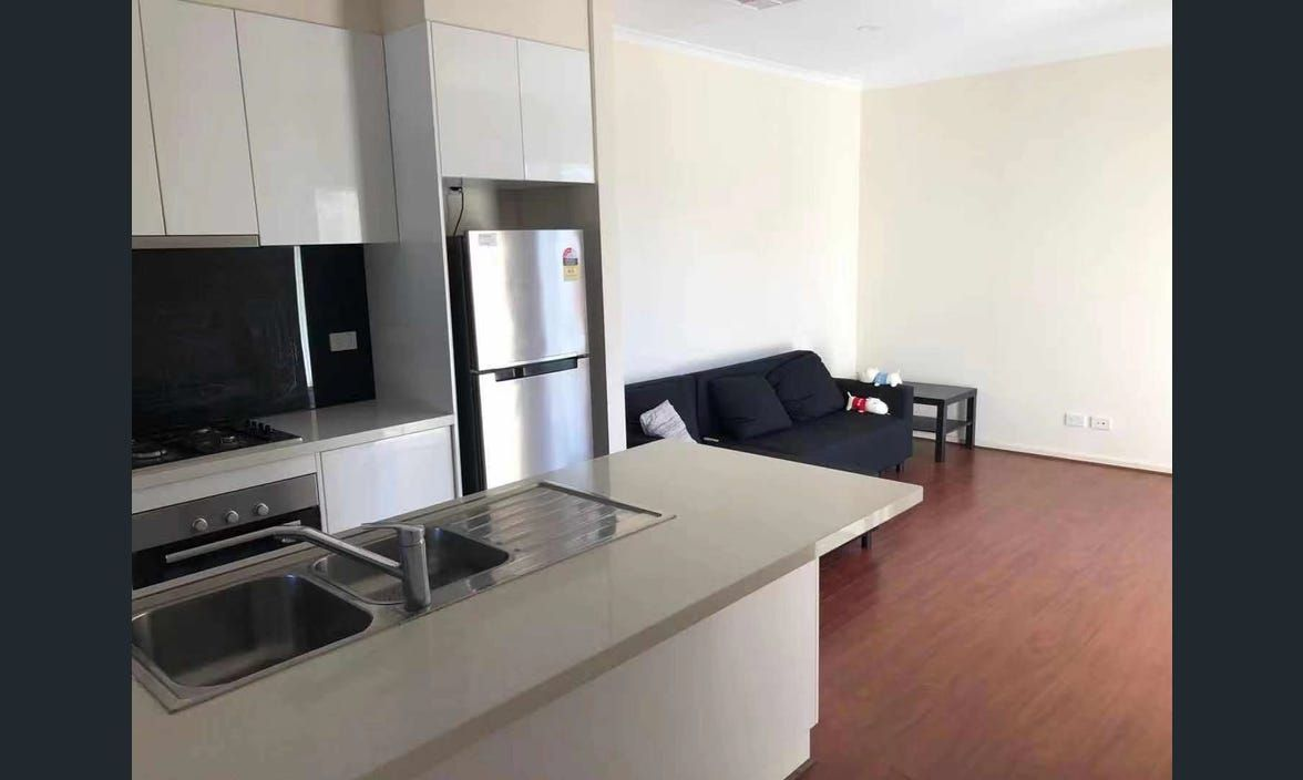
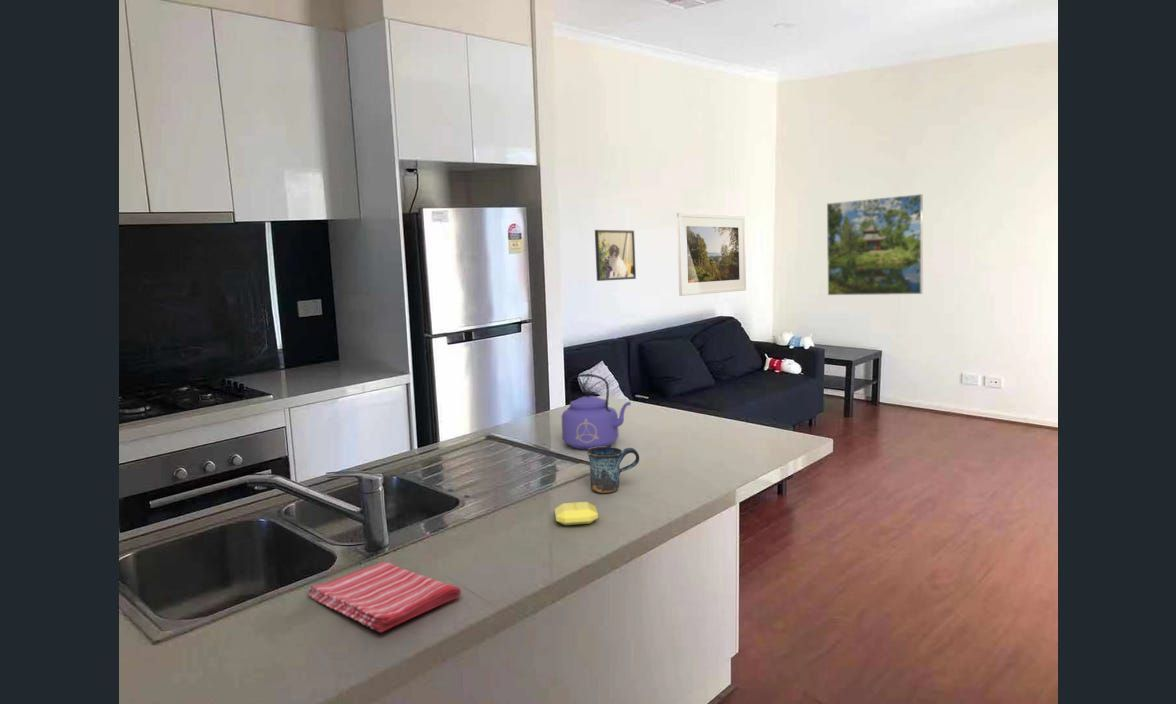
+ dish towel (383, 591)
+ soap bar (576, 513)
+ kettle (596, 410)
+ mug (611, 470)
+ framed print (873, 247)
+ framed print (615, 255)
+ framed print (713, 254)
